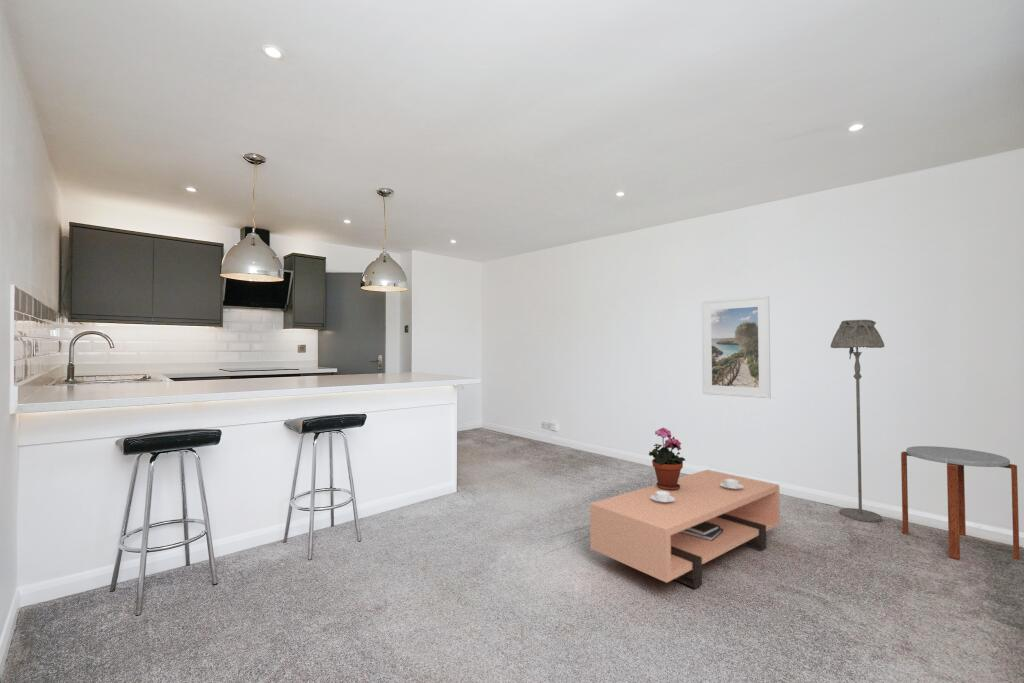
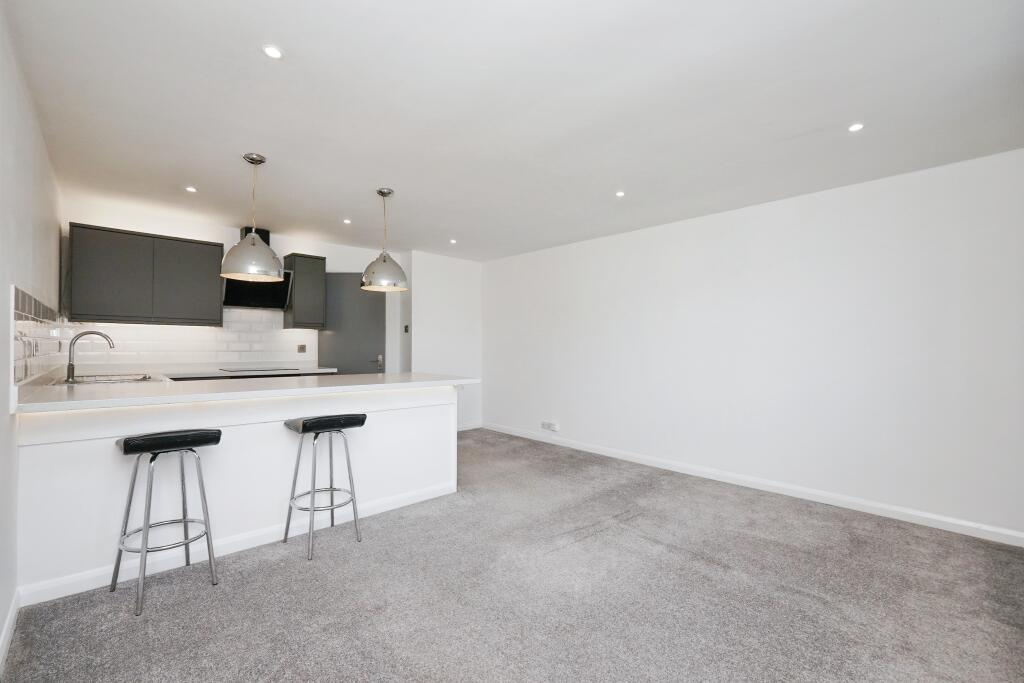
- potted plant (667, 457)
- coffee table (691, 518)
- floor lamp (858, 417)
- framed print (734, 347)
- side table (956, 499)
